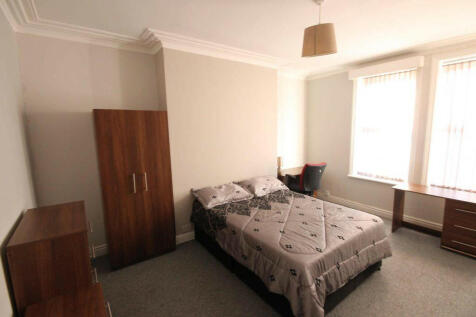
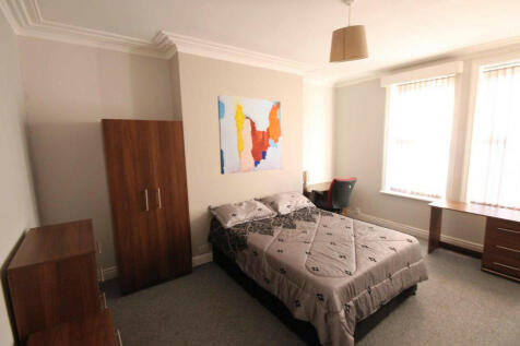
+ wall art (252, 135)
